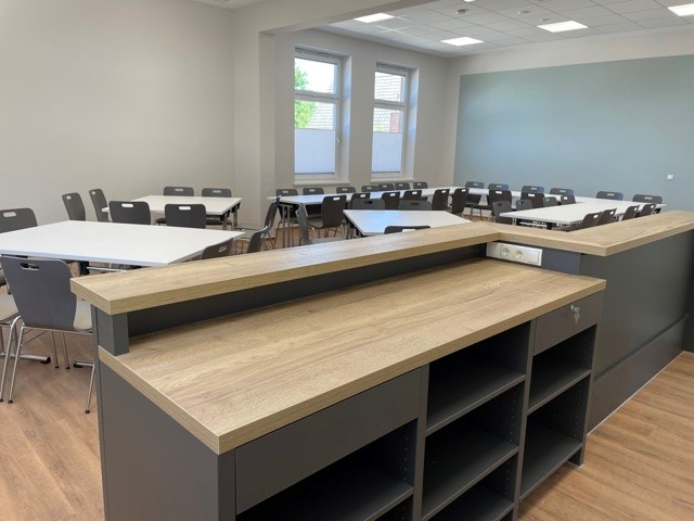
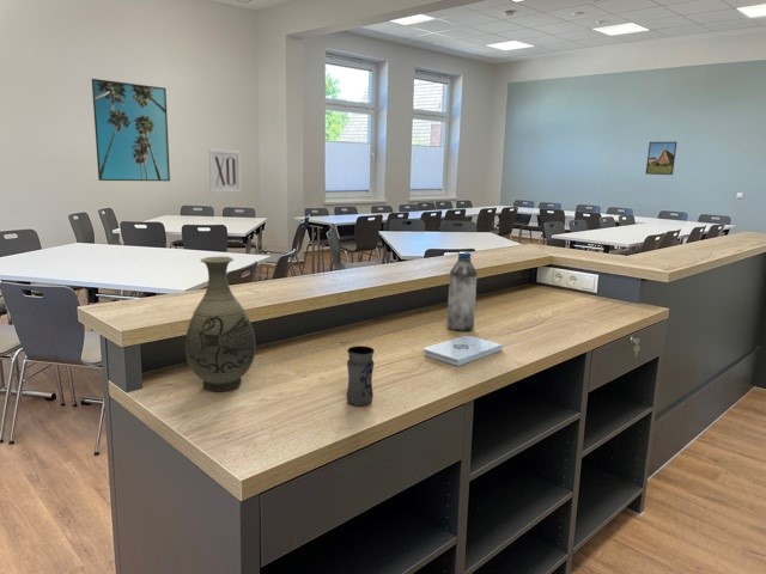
+ notepad (462, 349)
+ jar (360, 374)
+ water bottle (462, 289)
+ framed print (133, 133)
+ vase (220, 323)
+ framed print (661, 158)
+ wall art (225, 171)
